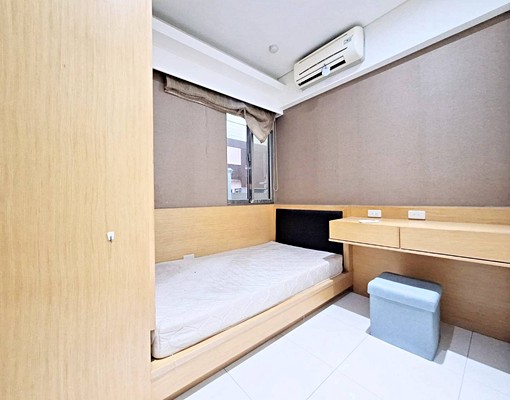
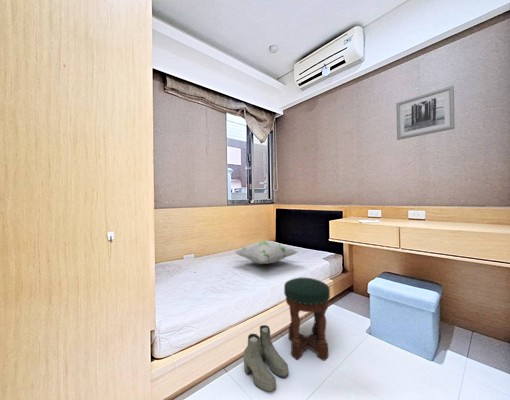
+ boots (265, 353)
+ stool (306, 311)
+ decorative pillow (265, 251)
+ wall art (423, 114)
